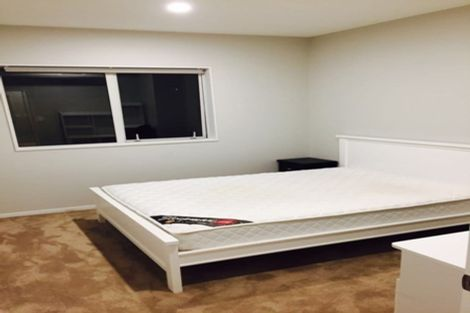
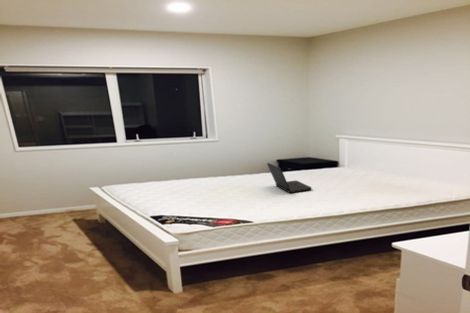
+ laptop (284, 176)
